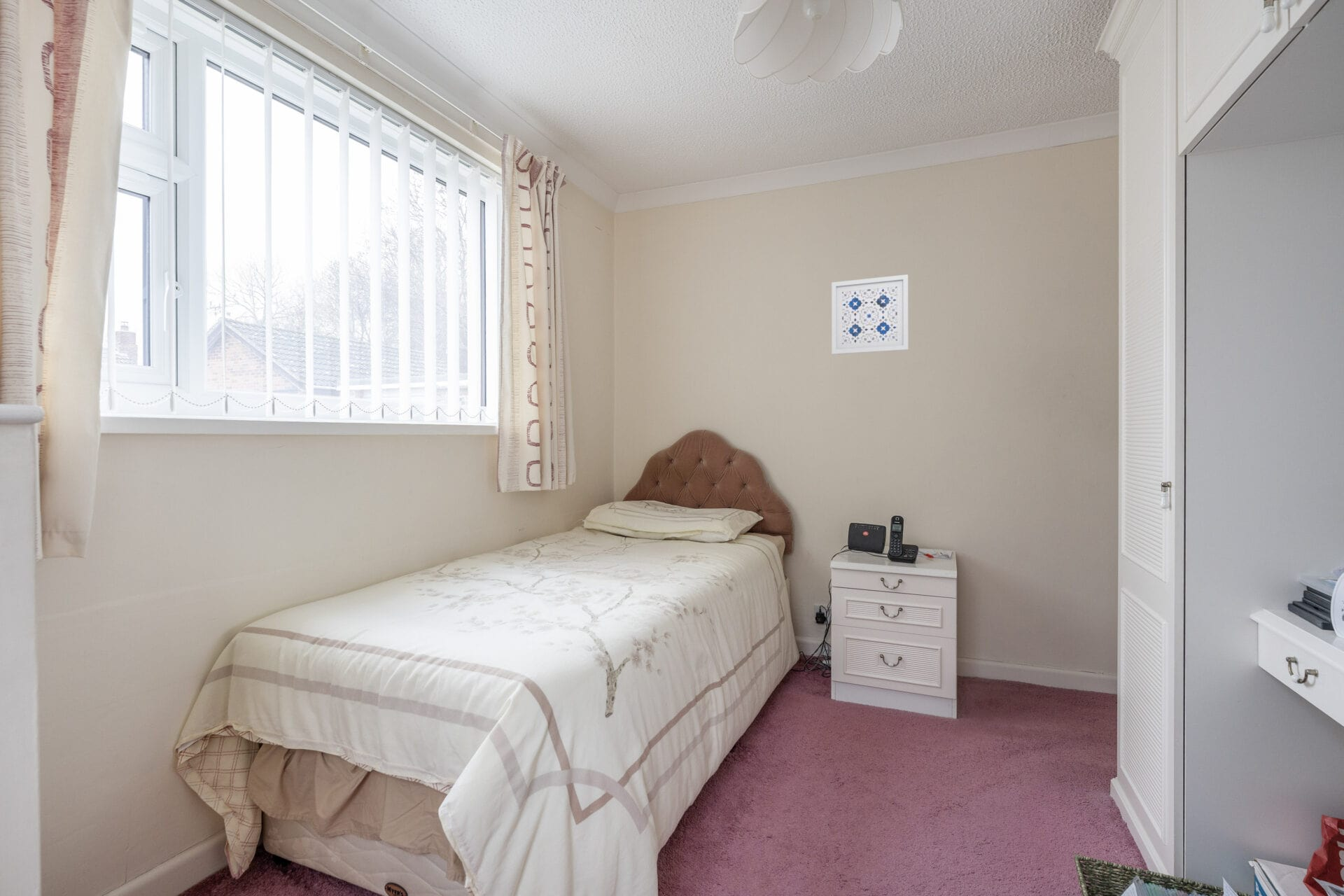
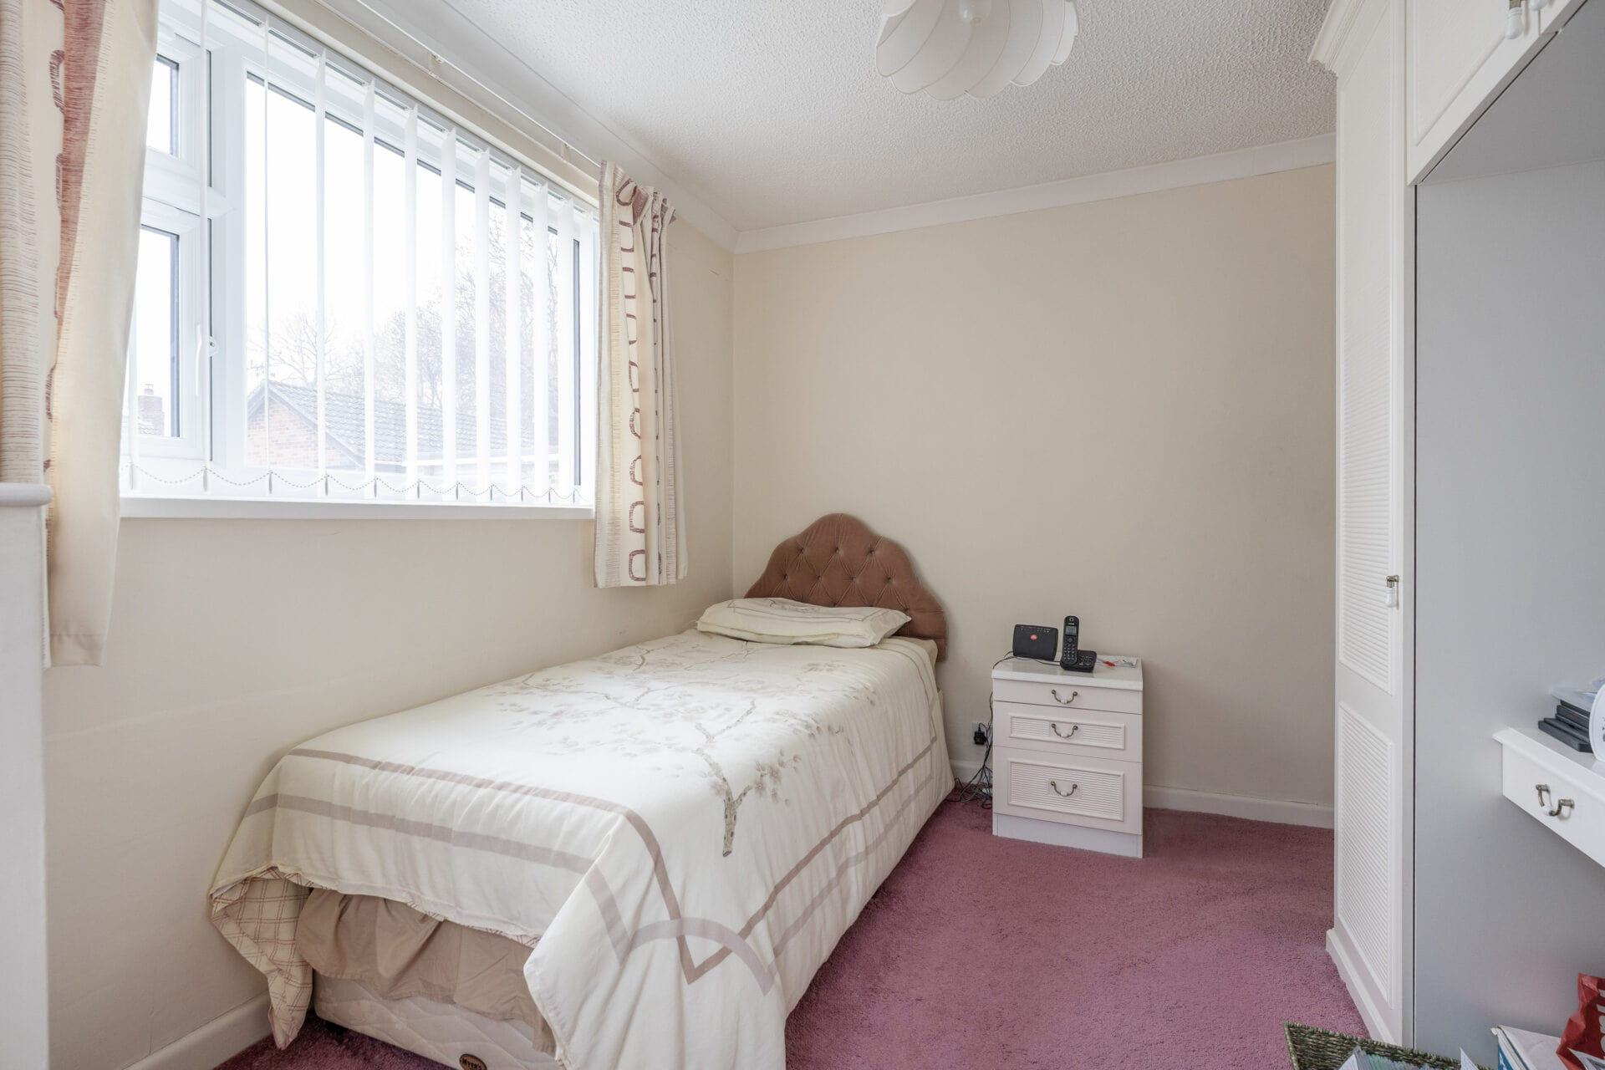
- wall art (869, 315)
